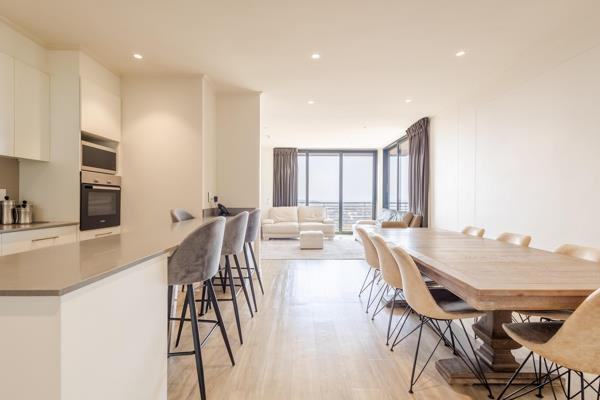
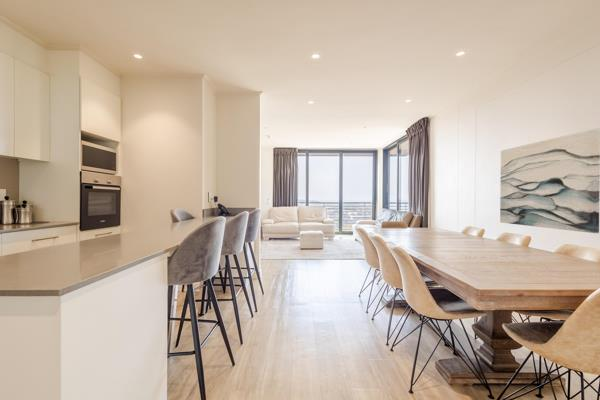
+ wall art (540, 184)
